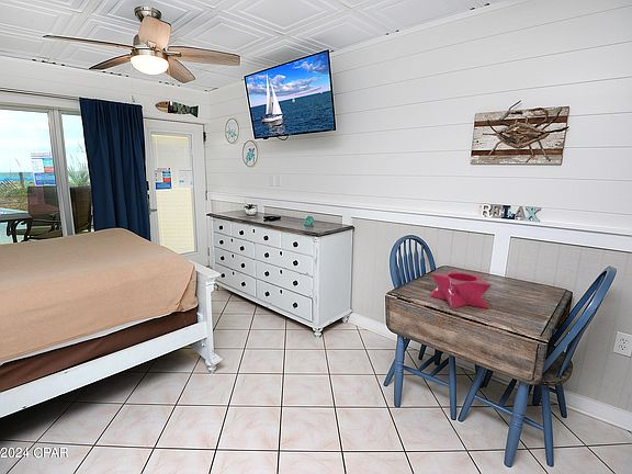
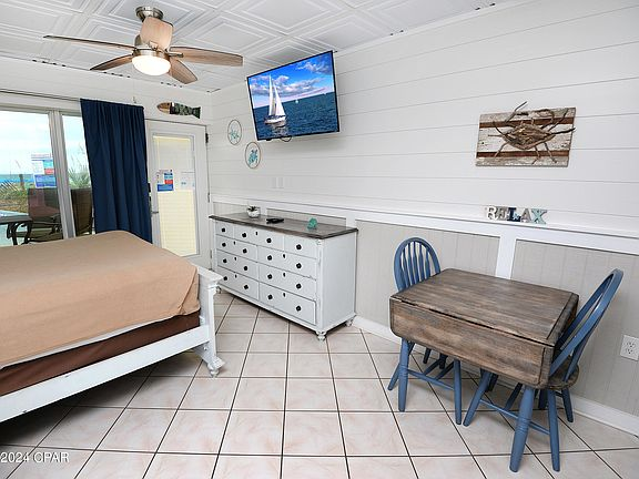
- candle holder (463, 287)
